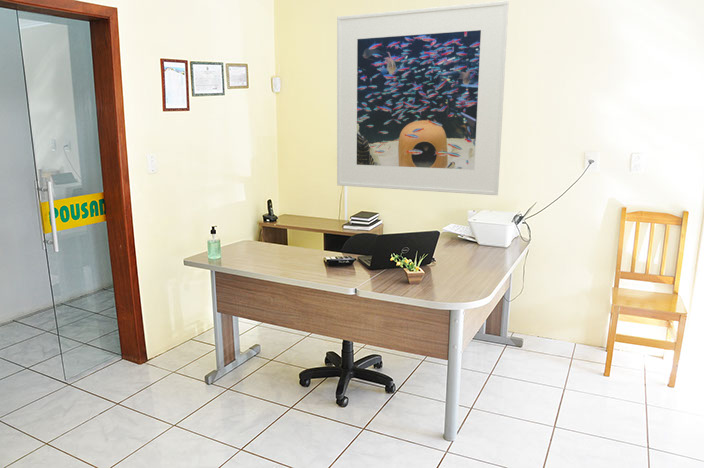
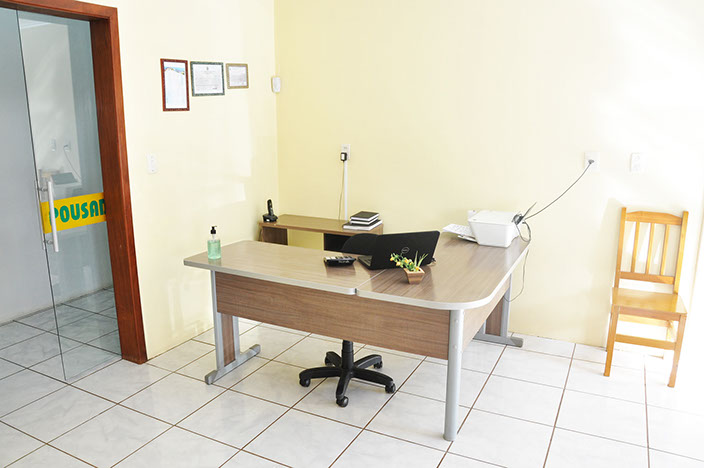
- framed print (414, 102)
